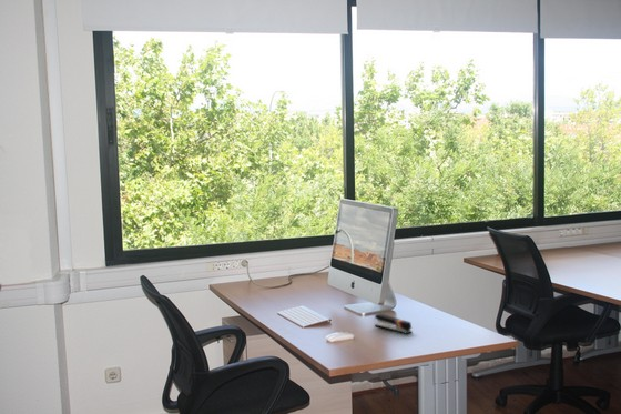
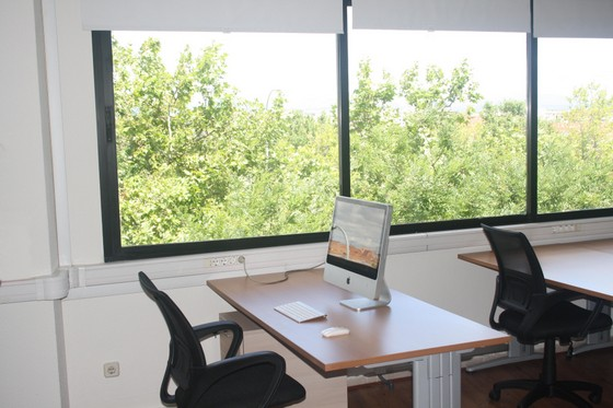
- stapler (393, 323)
